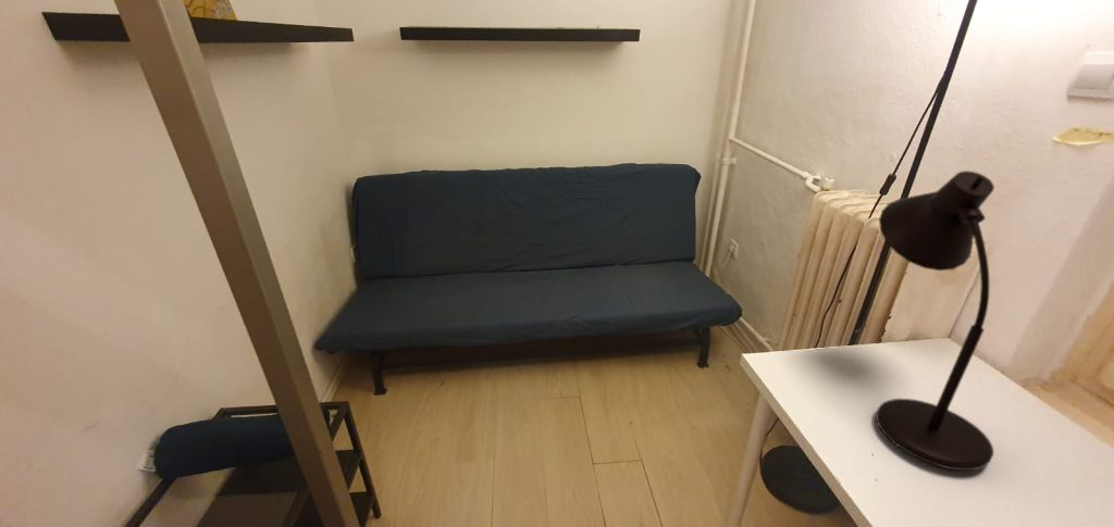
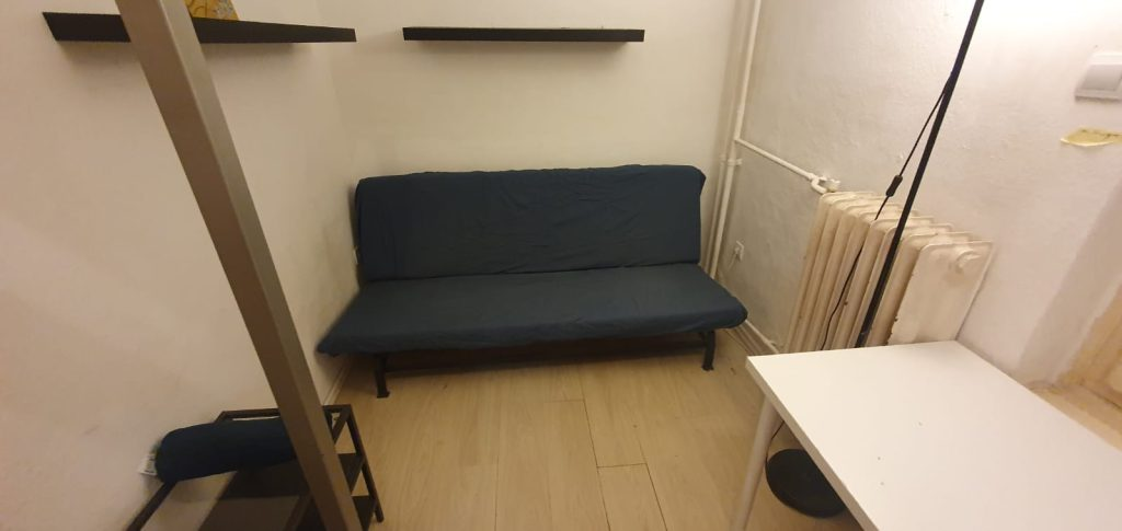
- desk lamp (940, 269)
